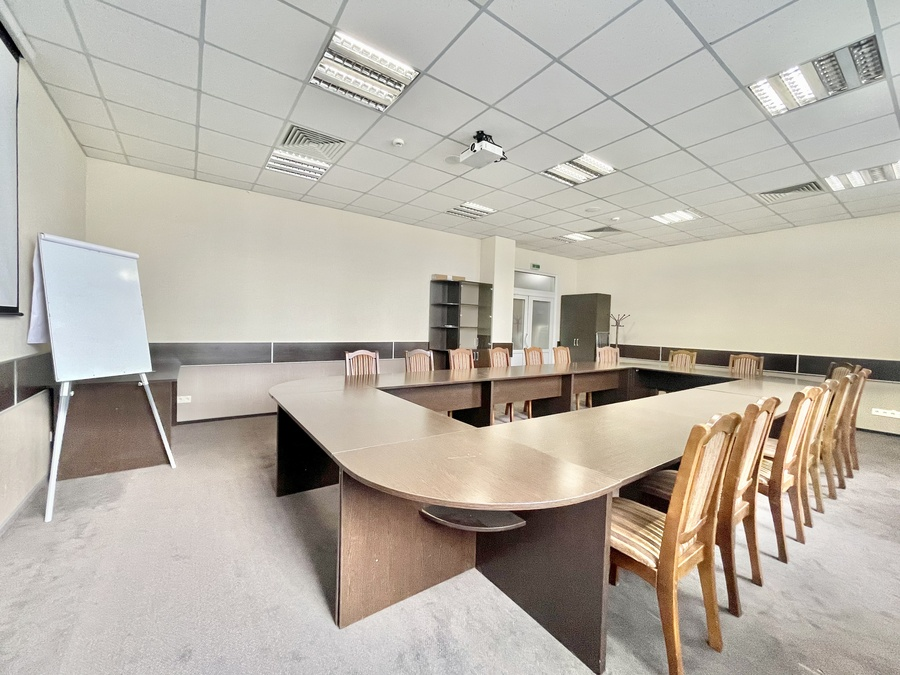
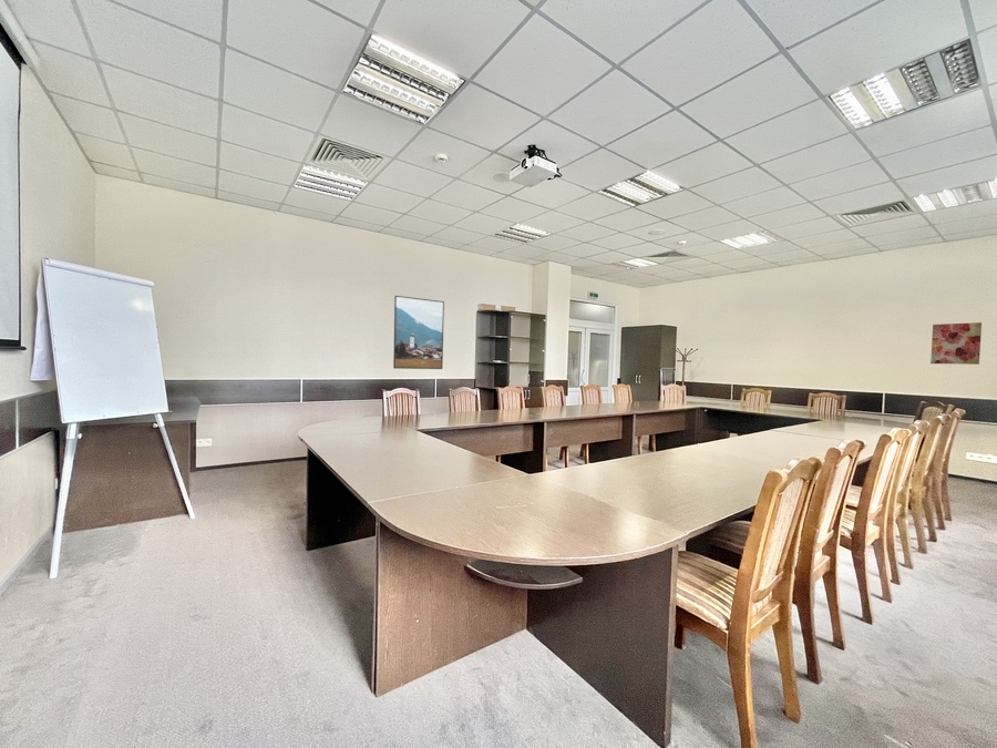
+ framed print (419, 334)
+ wall art (955, 344)
